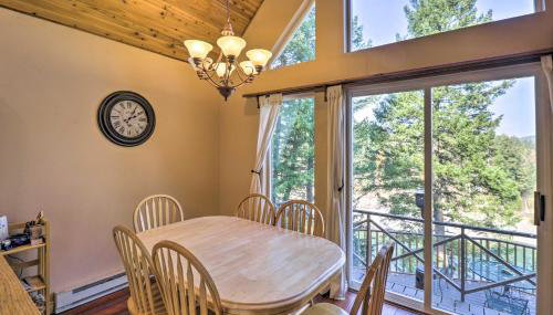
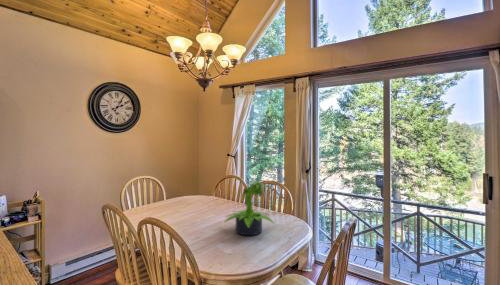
+ potted plant (248, 205)
